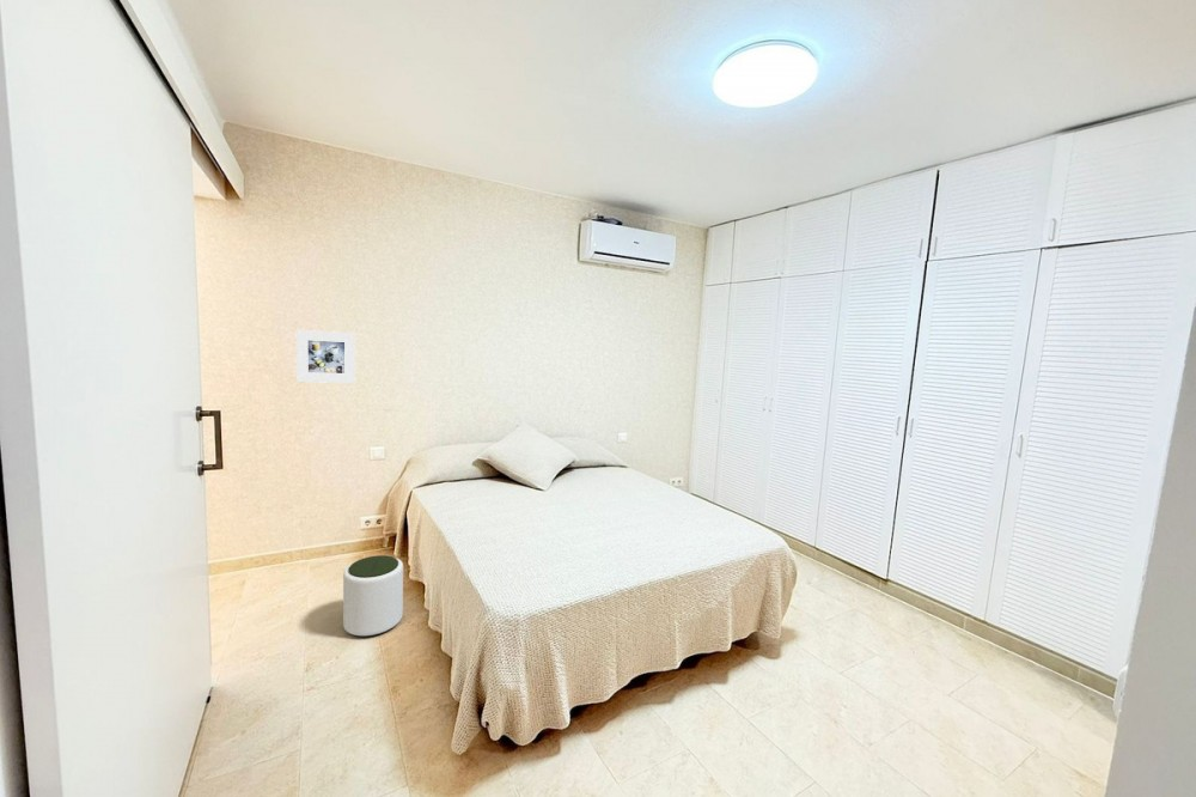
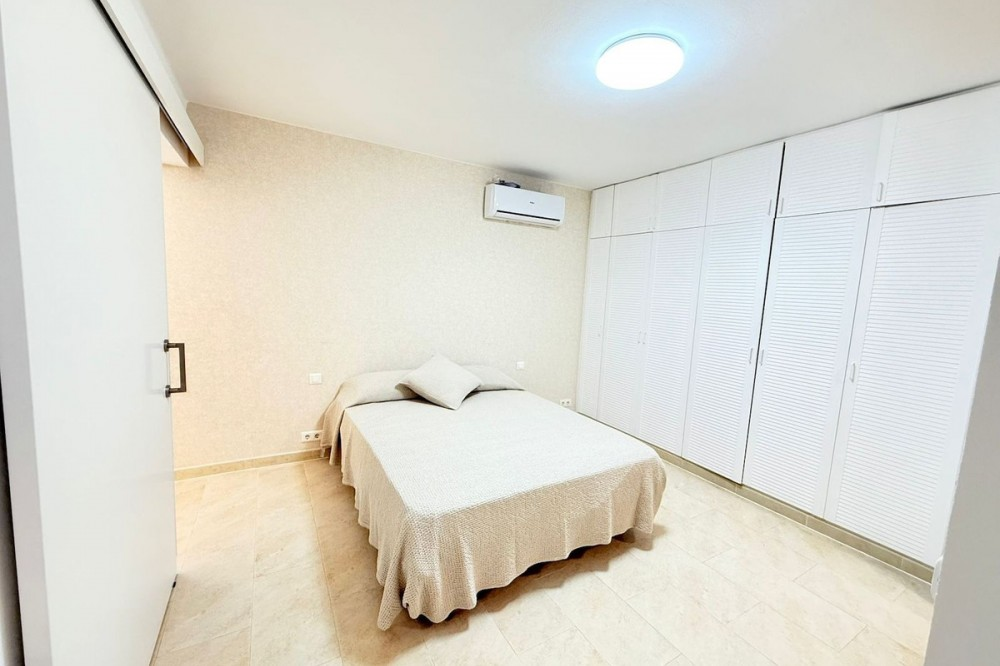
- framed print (327, 357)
- plant pot (373, 594)
